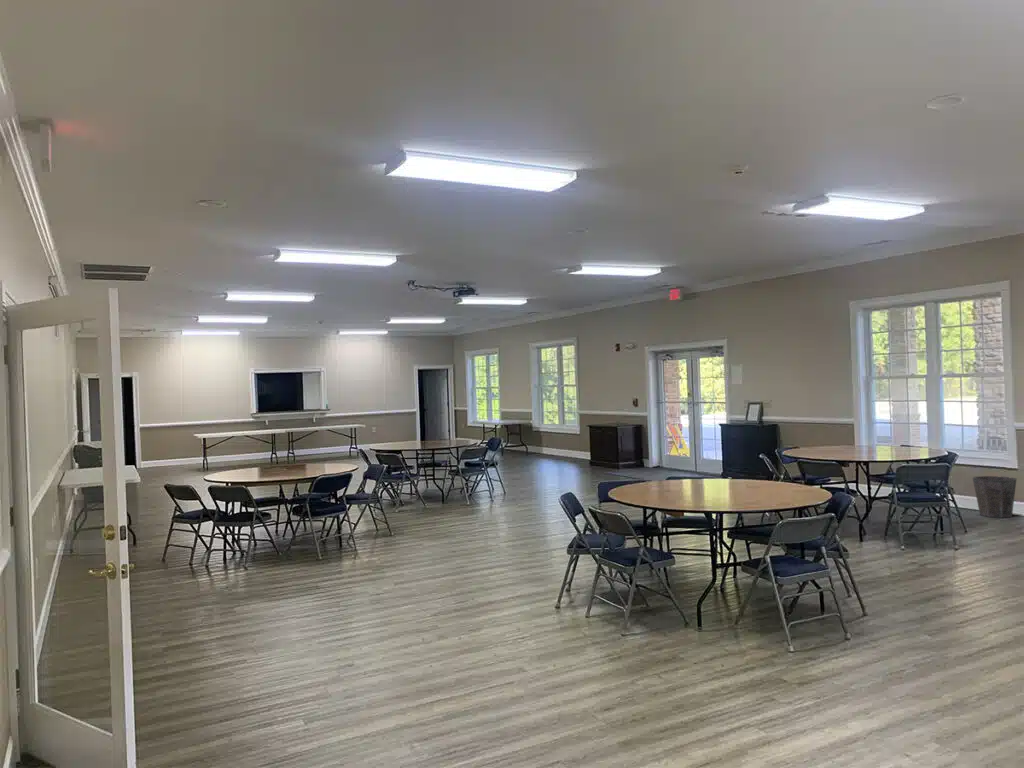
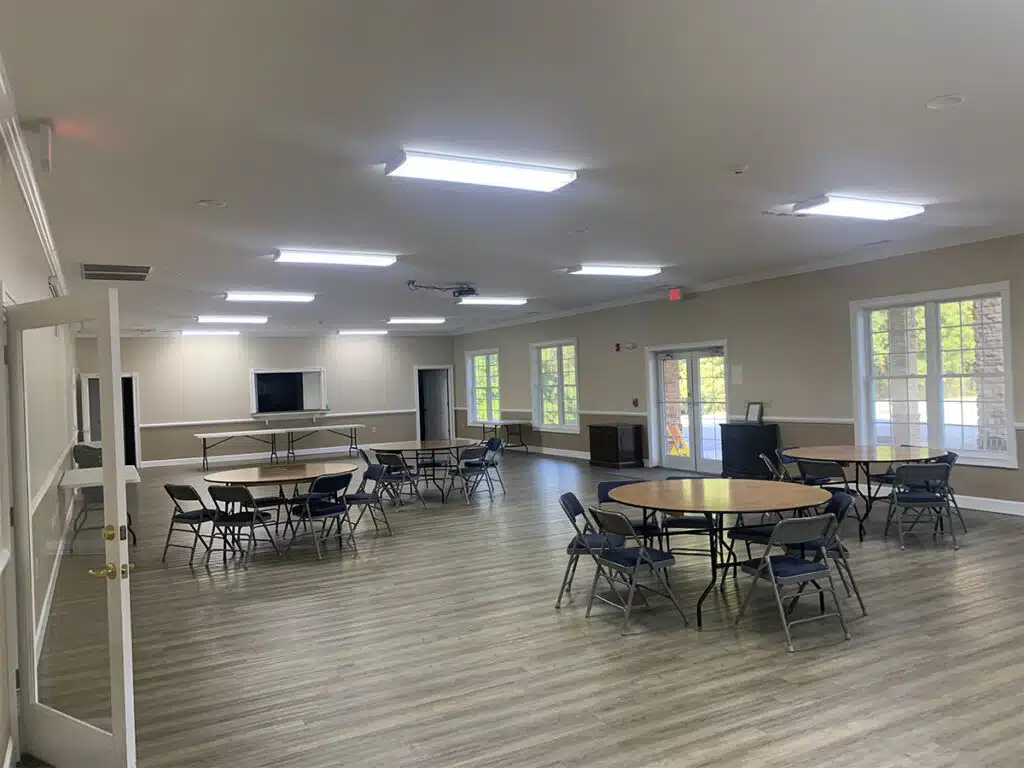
- waste bin (995, 496)
